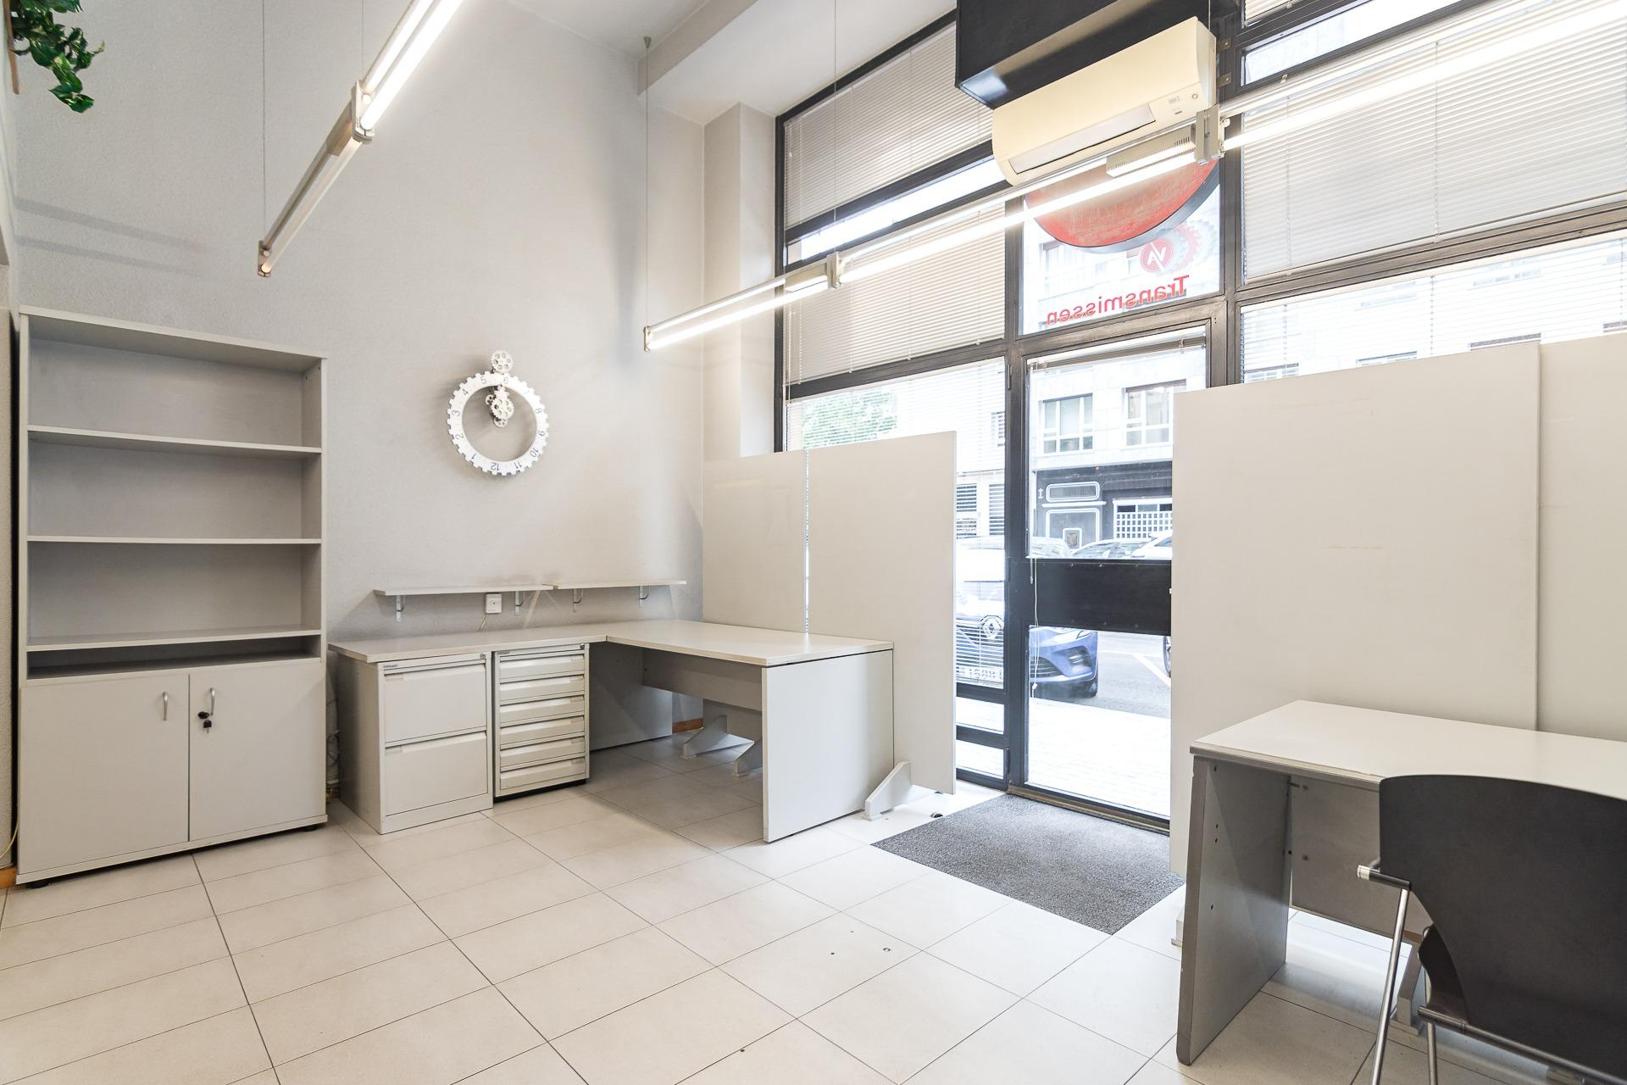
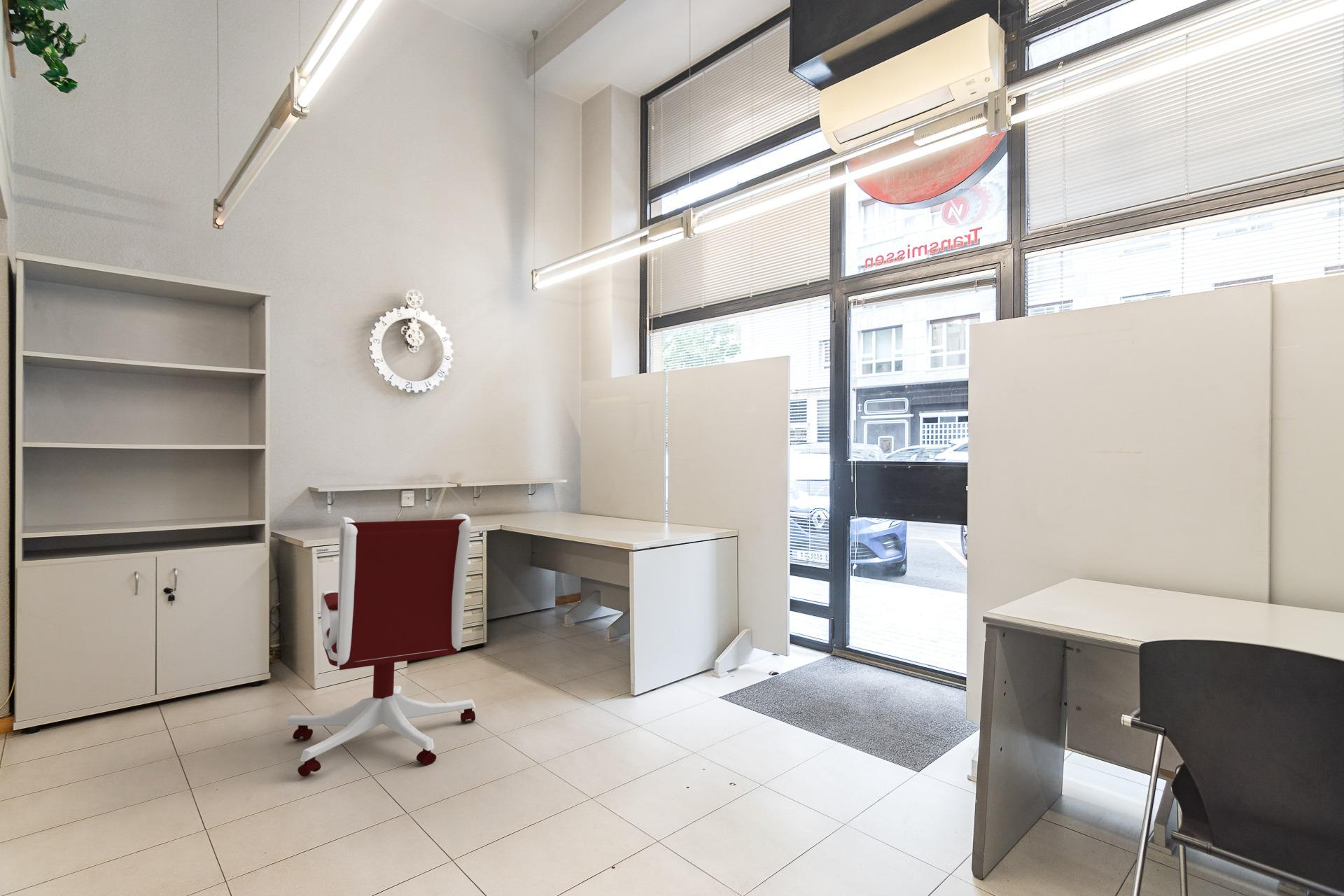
+ office chair (384, 625)
